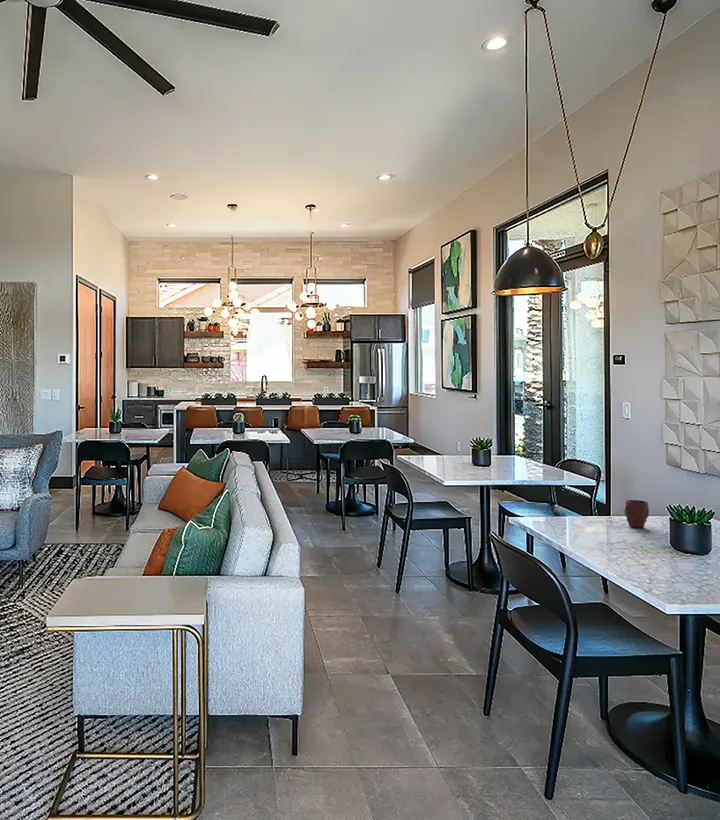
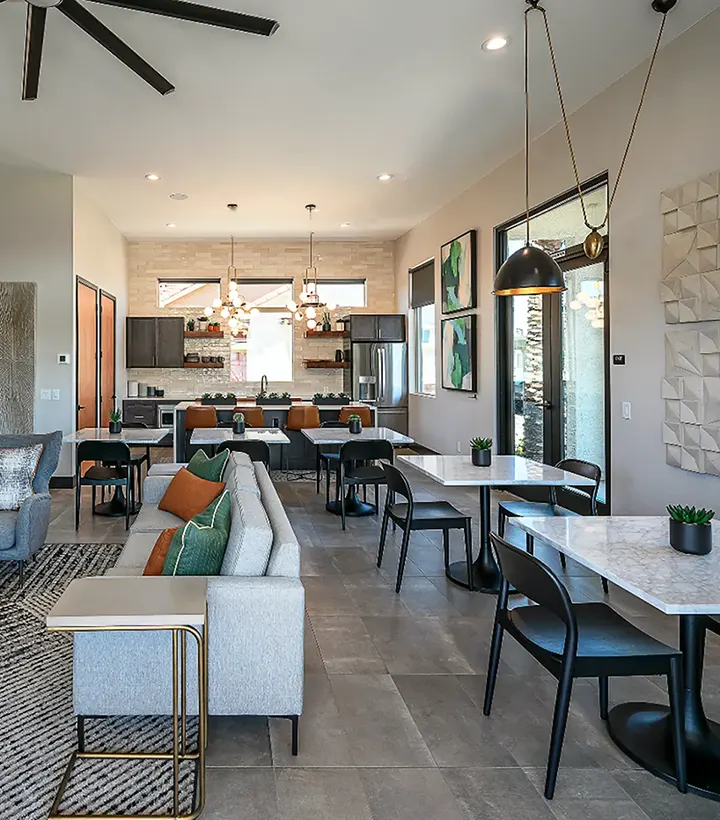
- cup (636, 514)
